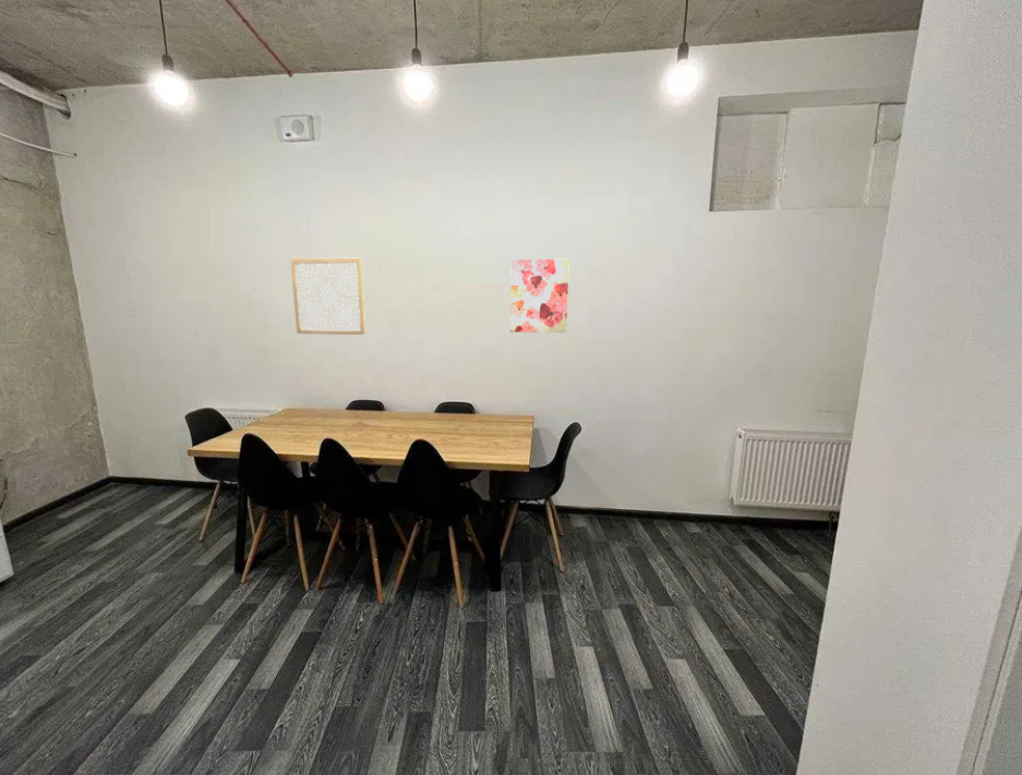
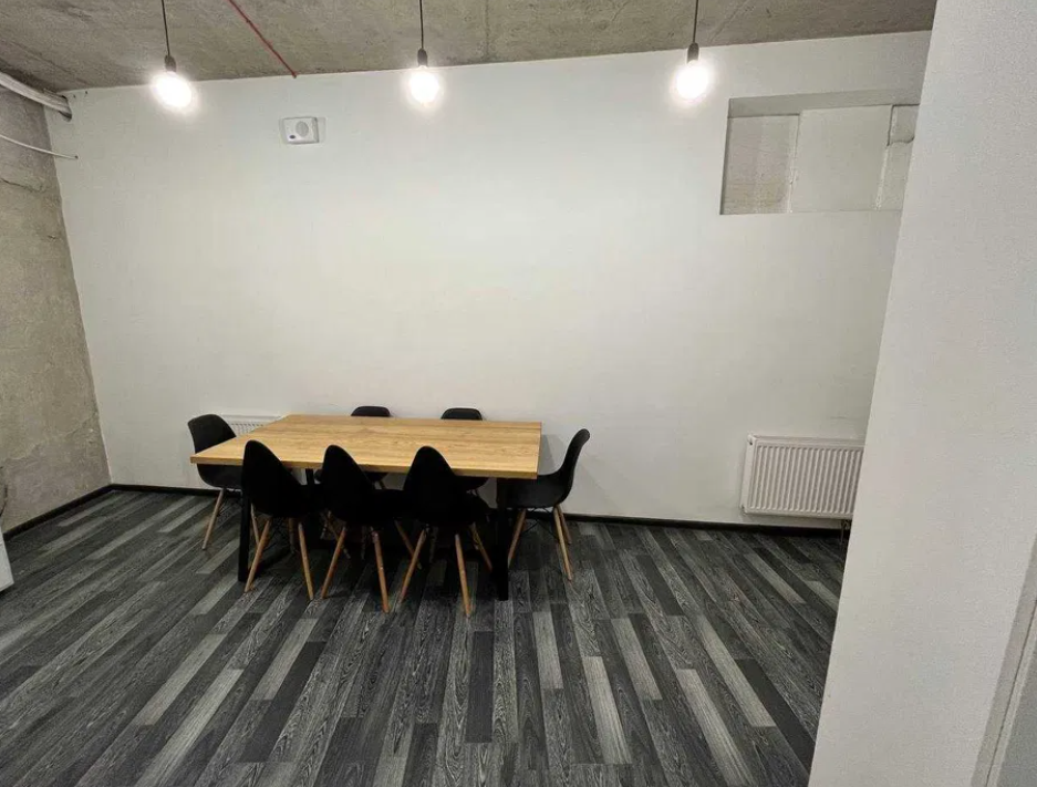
- wall art (328, 294)
- wall art (539, 296)
